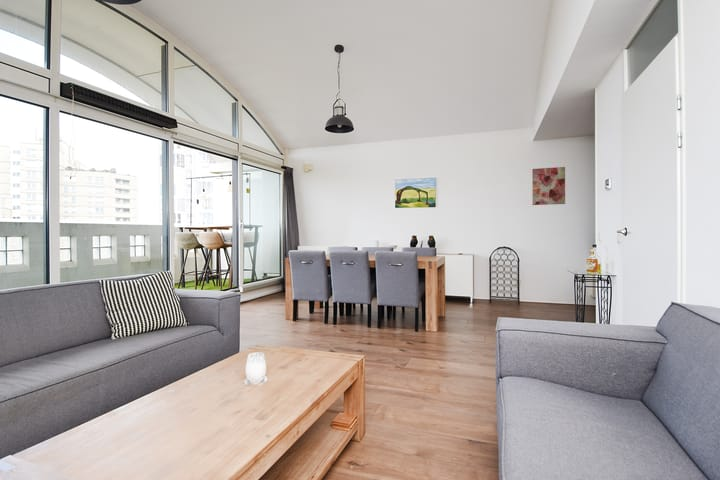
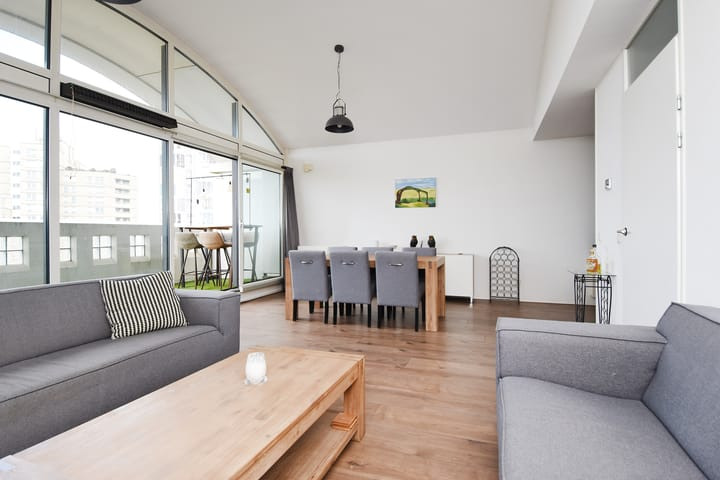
- wall art (548, 186)
